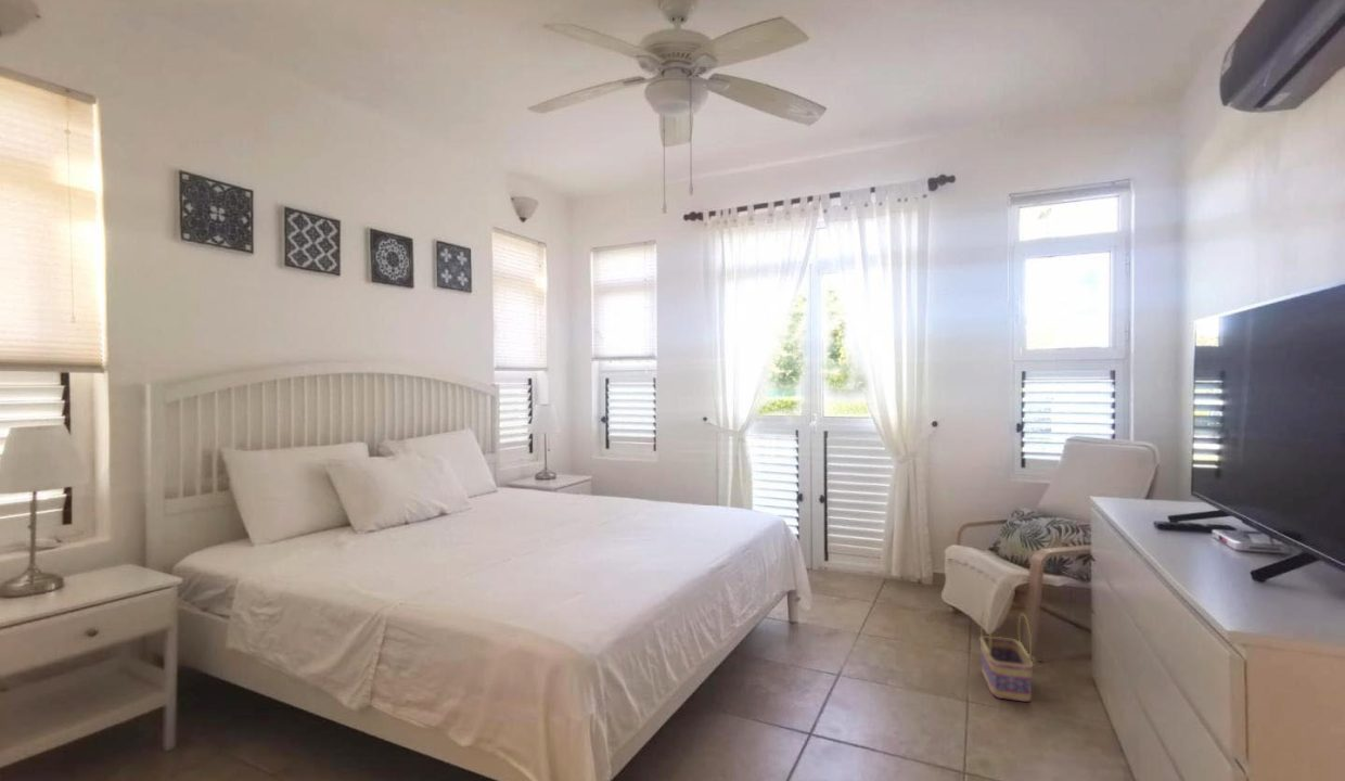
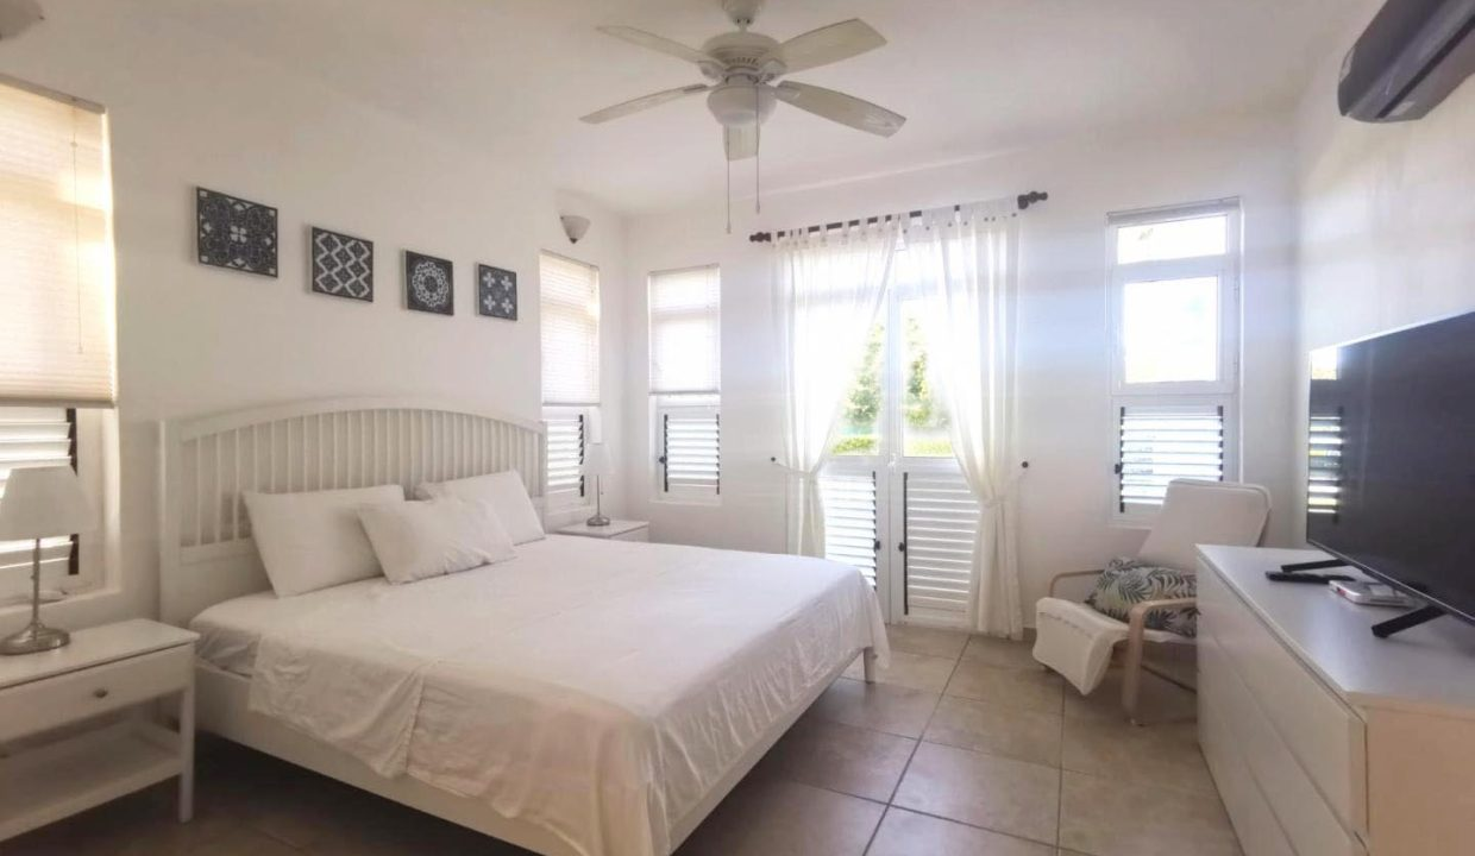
- basket (1004, 649)
